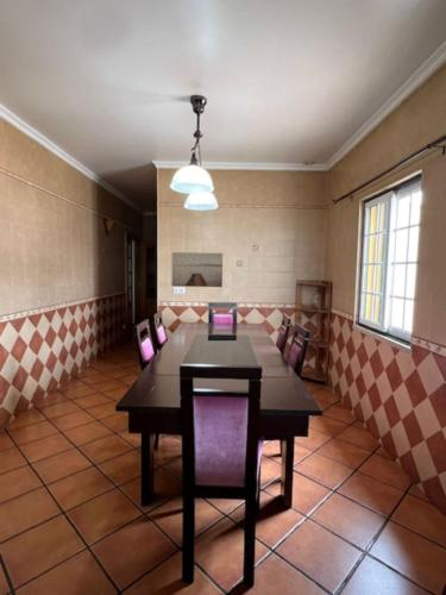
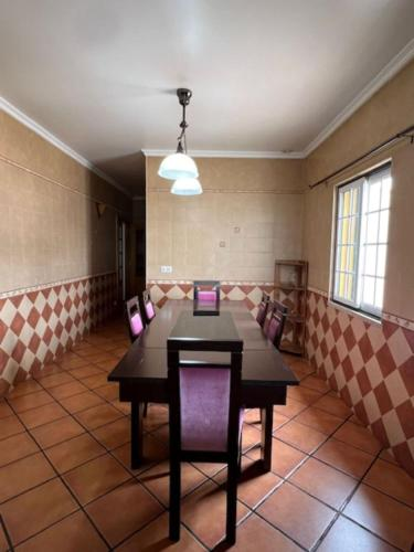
- wall art (196, 269)
